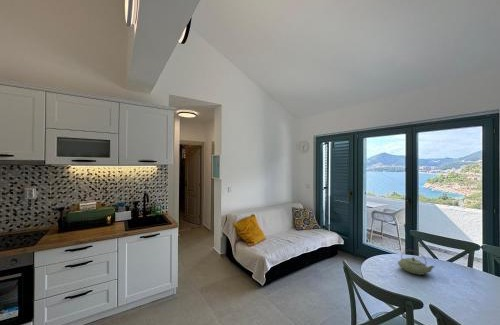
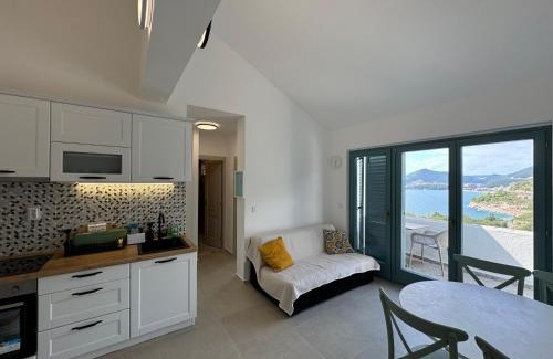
- teapot (415, 261)
